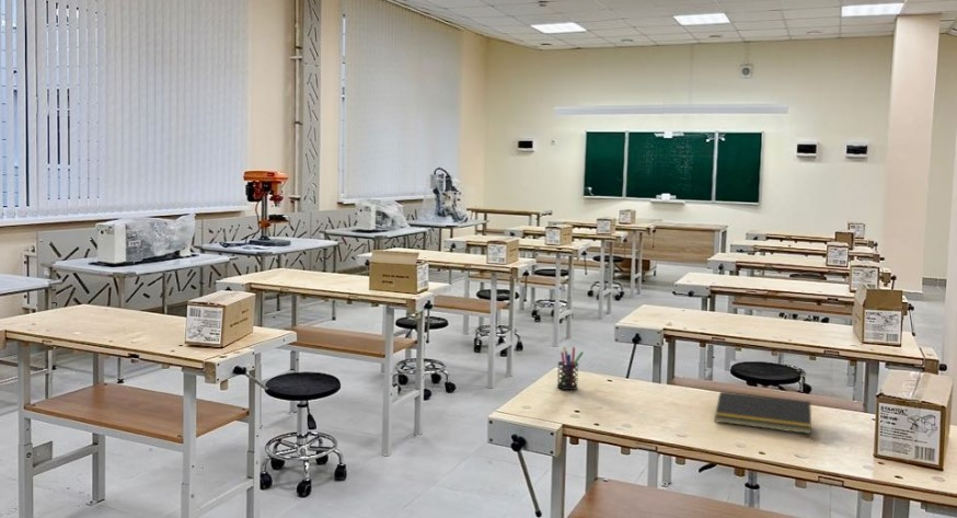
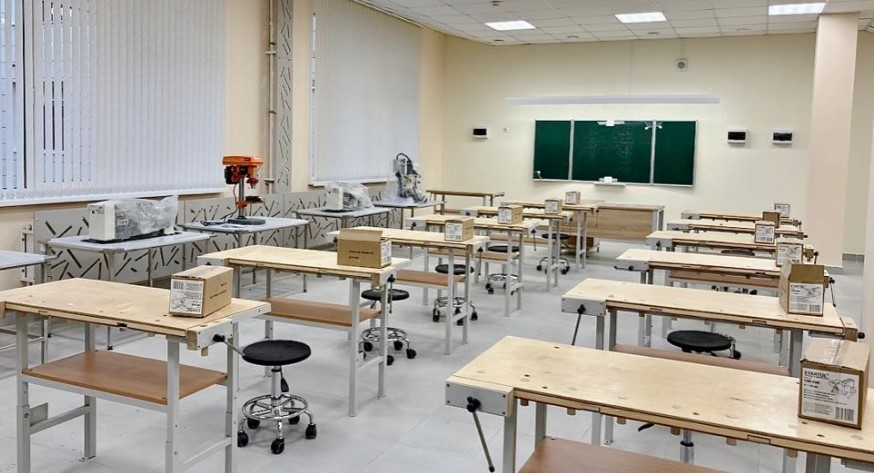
- pen holder (570, 366)
- notepad (763, 411)
